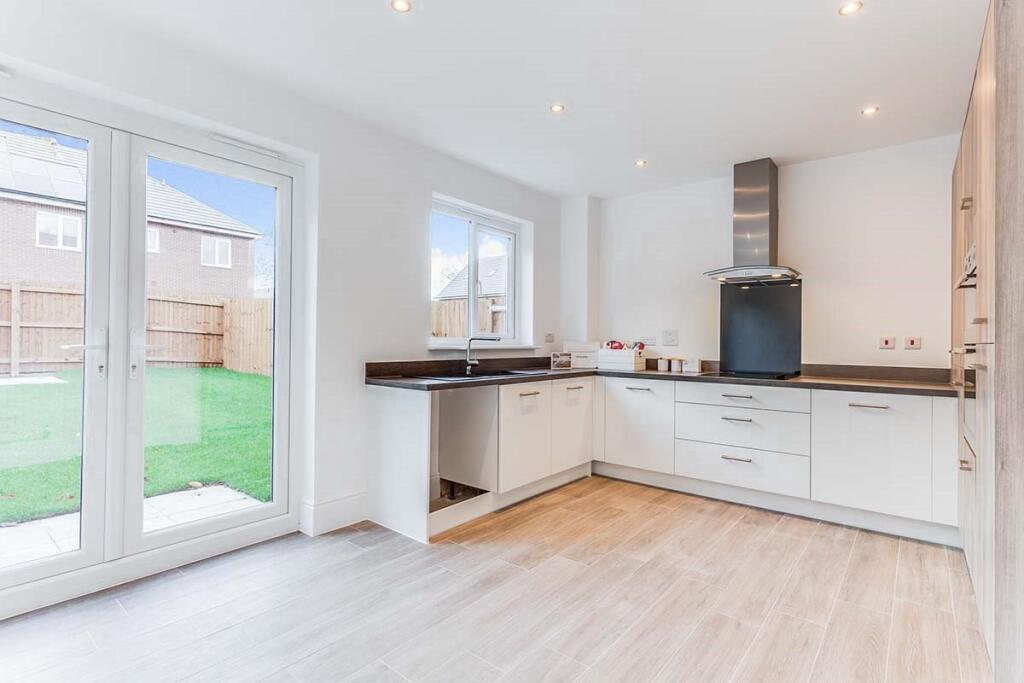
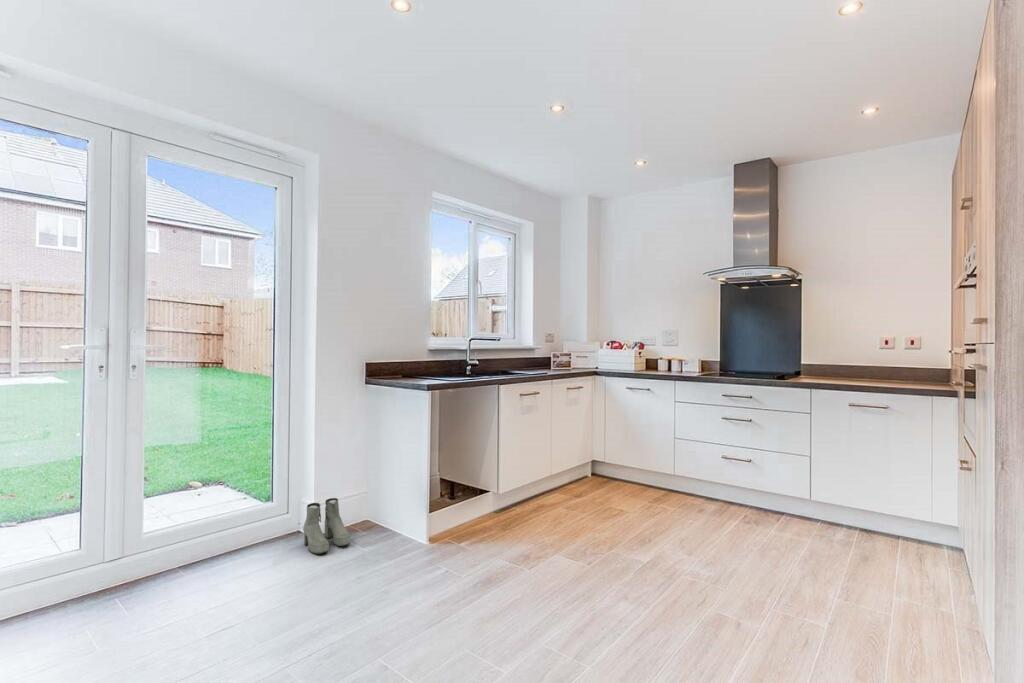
+ boots (326, 523)
